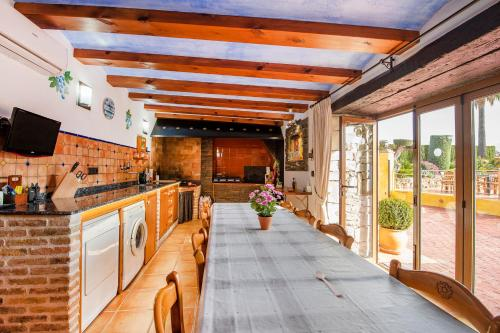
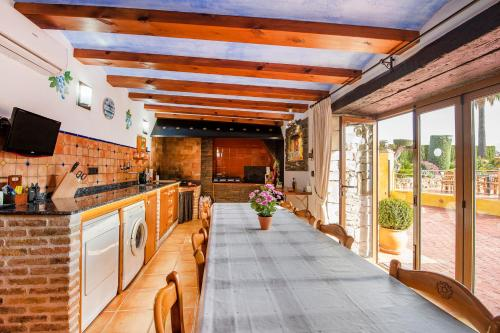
- spoon (327, 281)
